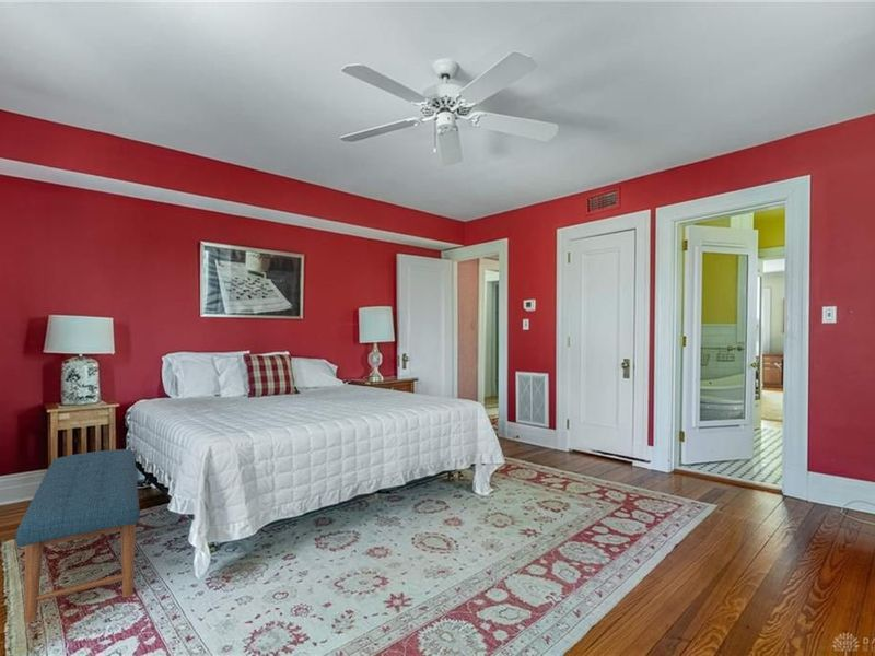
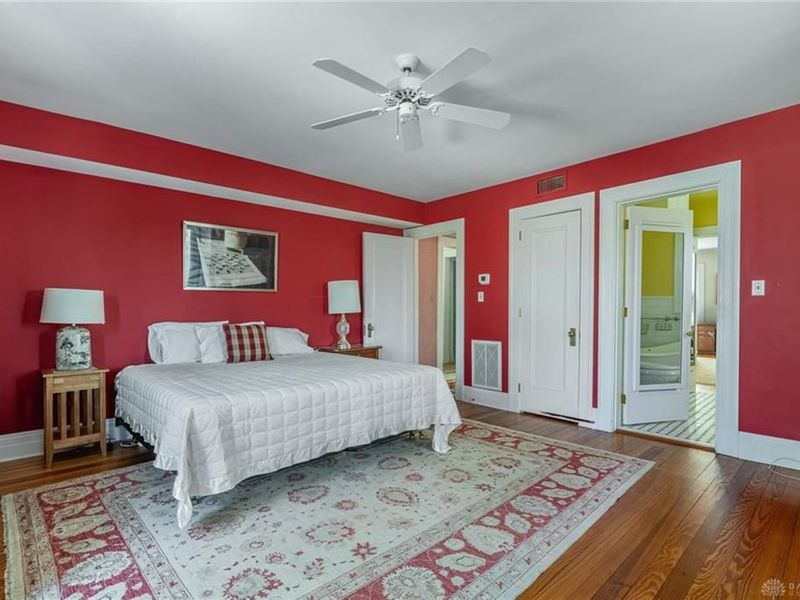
- bench (89, 515)
